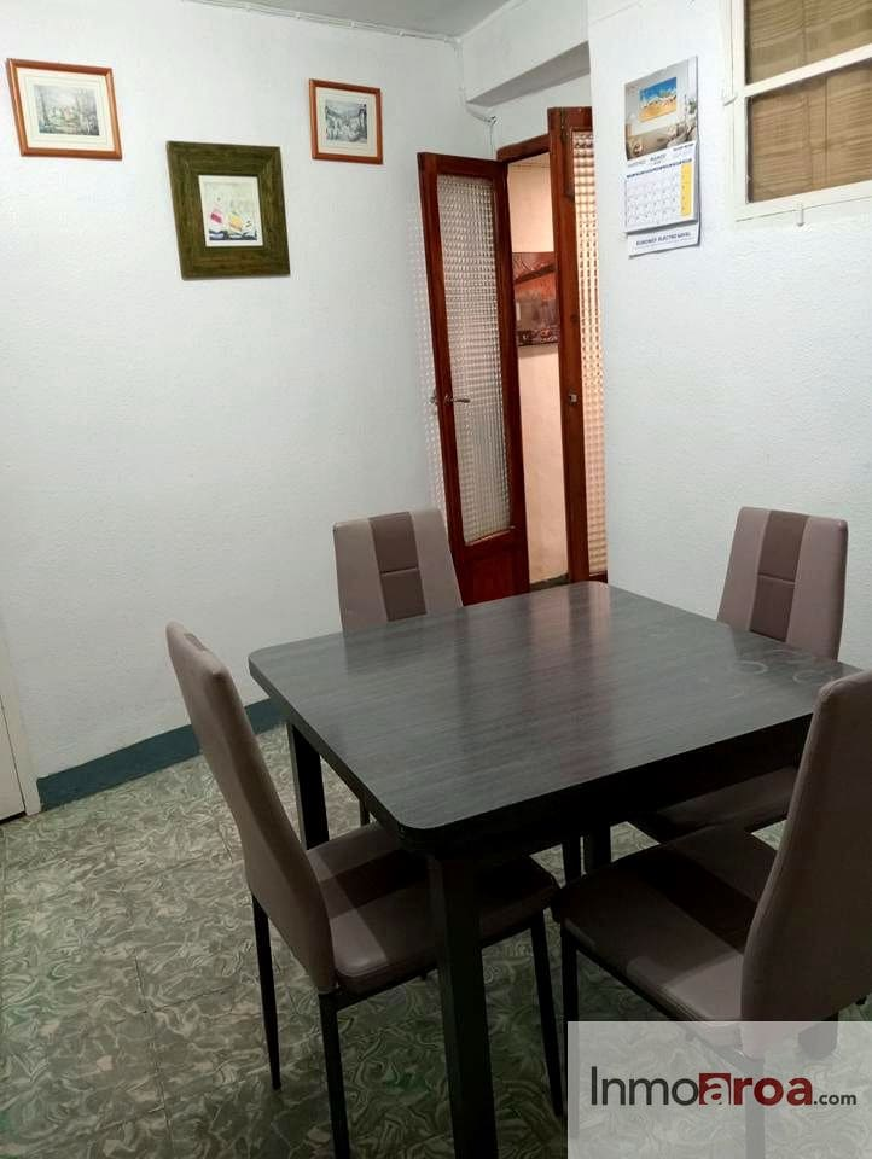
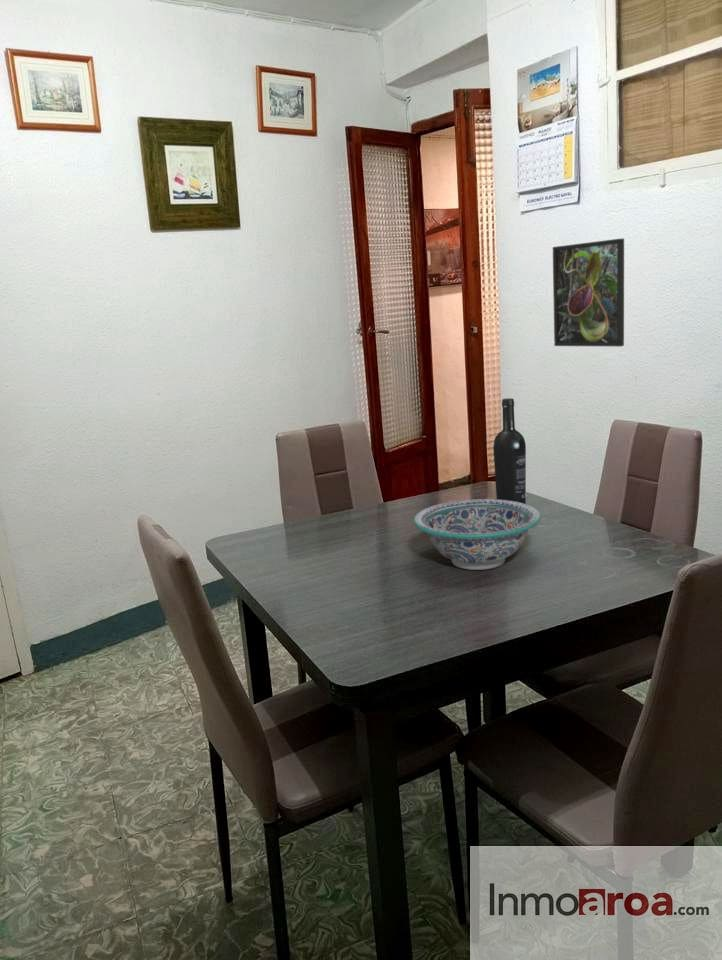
+ wine bottle (509, 454)
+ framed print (587, 295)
+ decorative bowl (477, 538)
